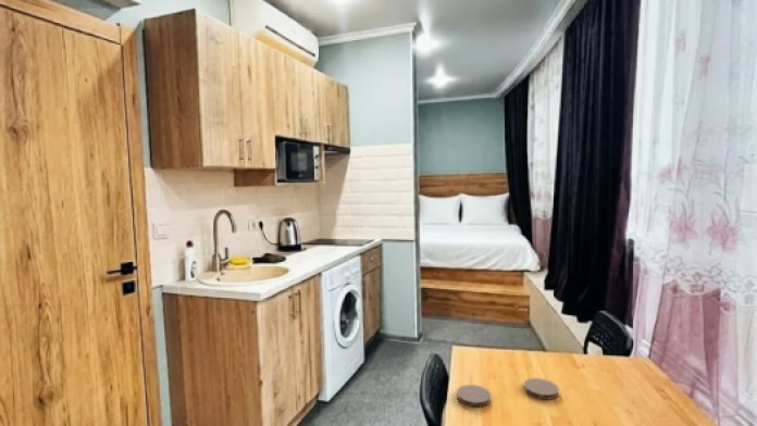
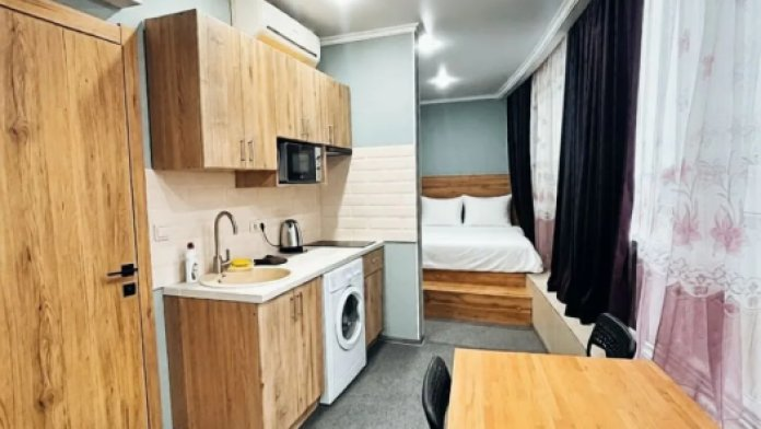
- coaster (541, 388)
- coaster (473, 394)
